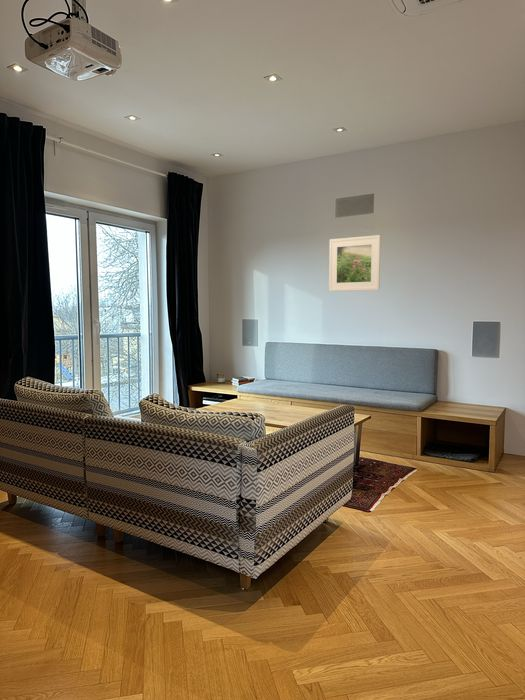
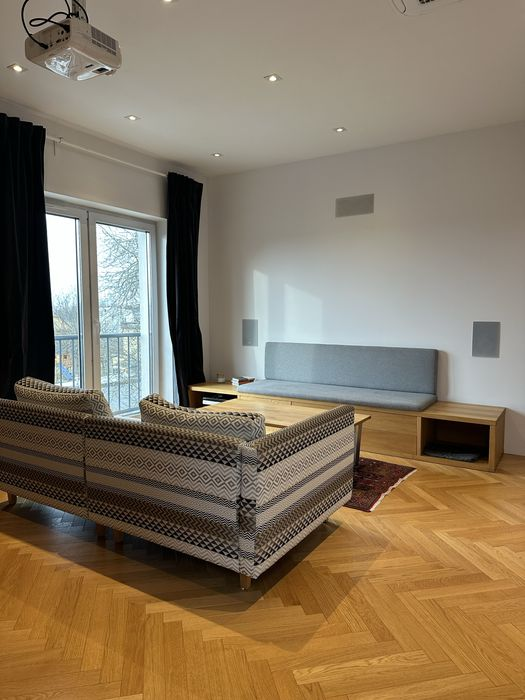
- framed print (353, 264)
